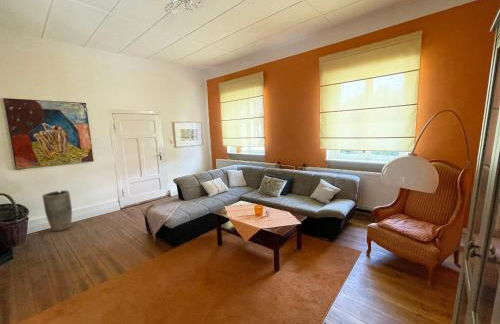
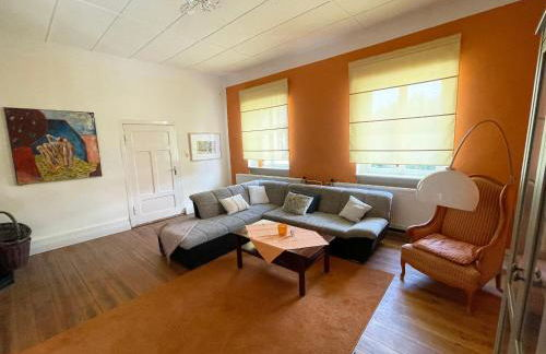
- vase (58, 210)
